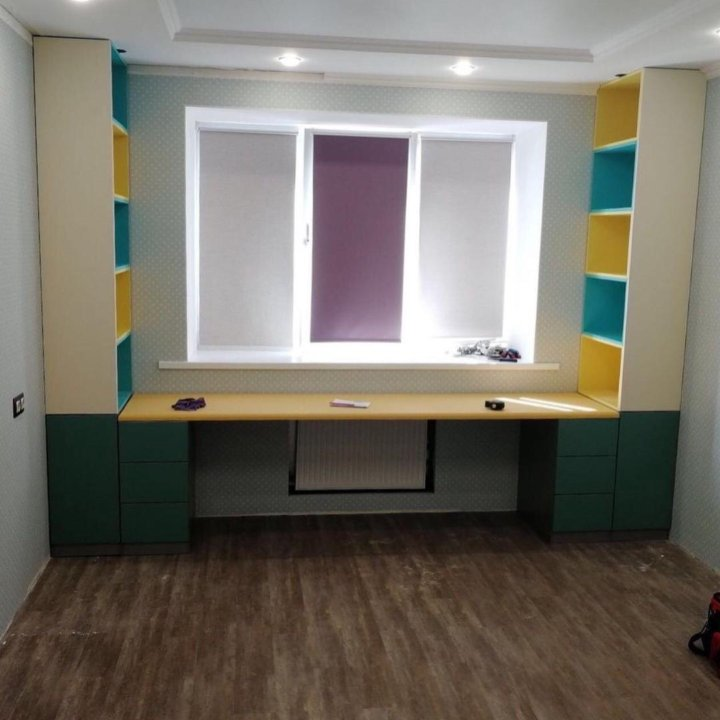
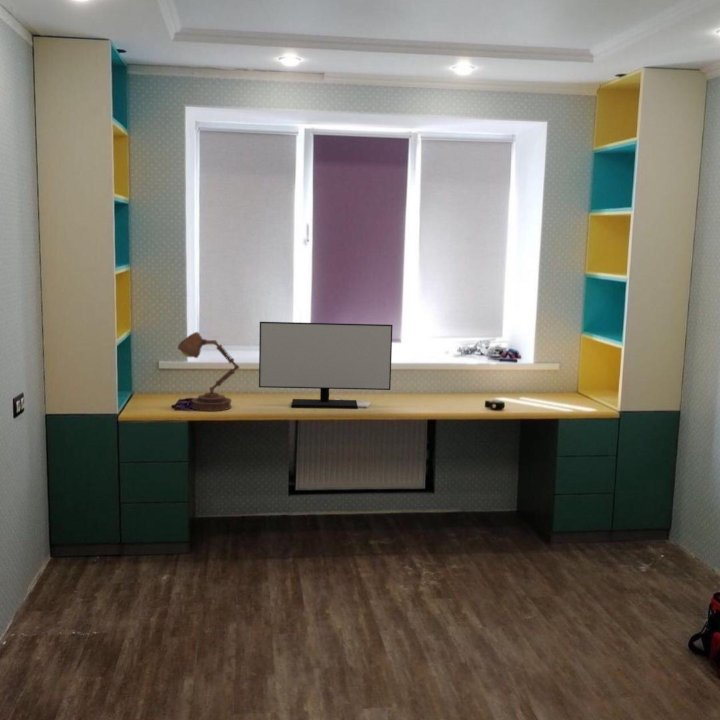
+ desk lamp (216, 381)
+ monitor (325, 364)
